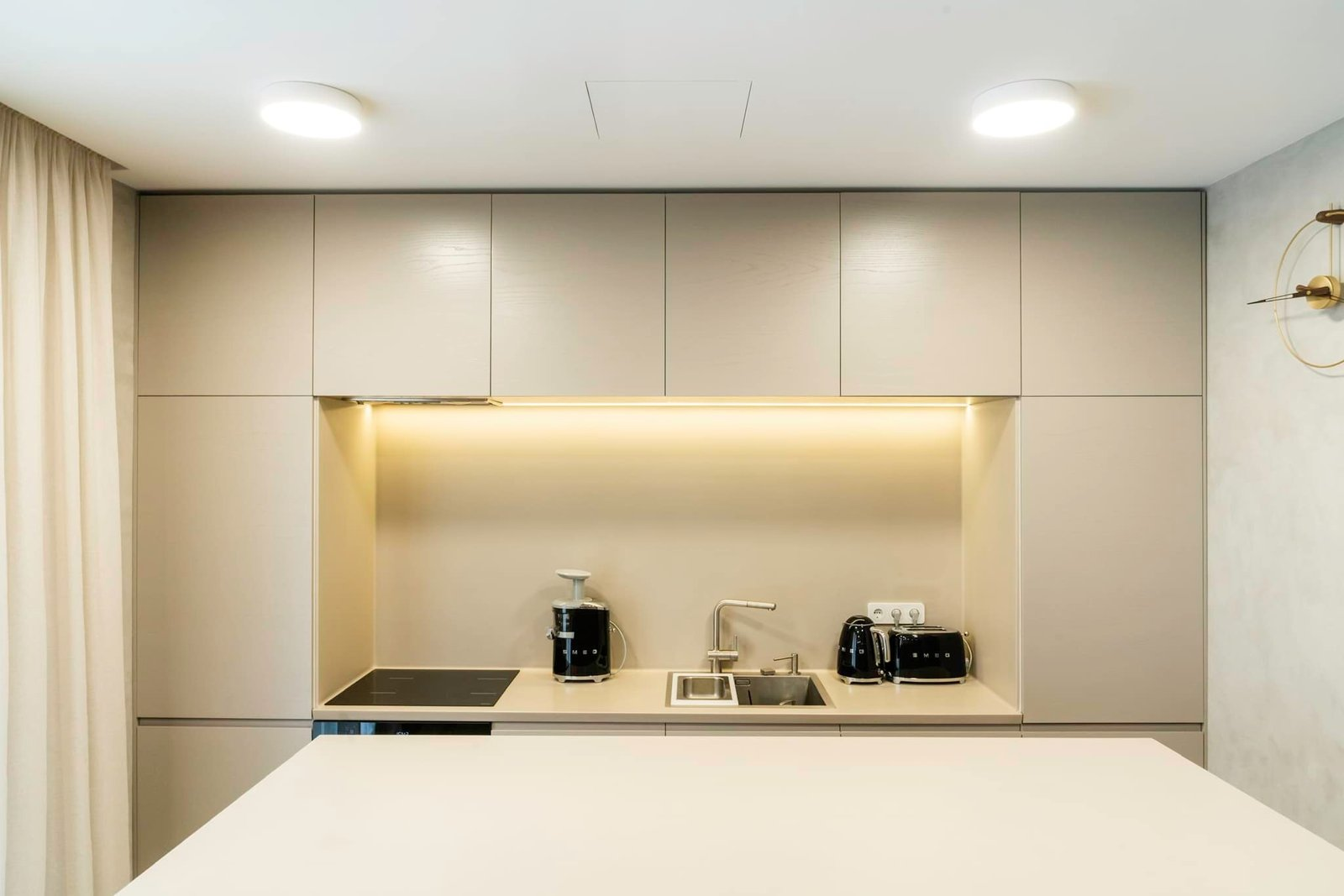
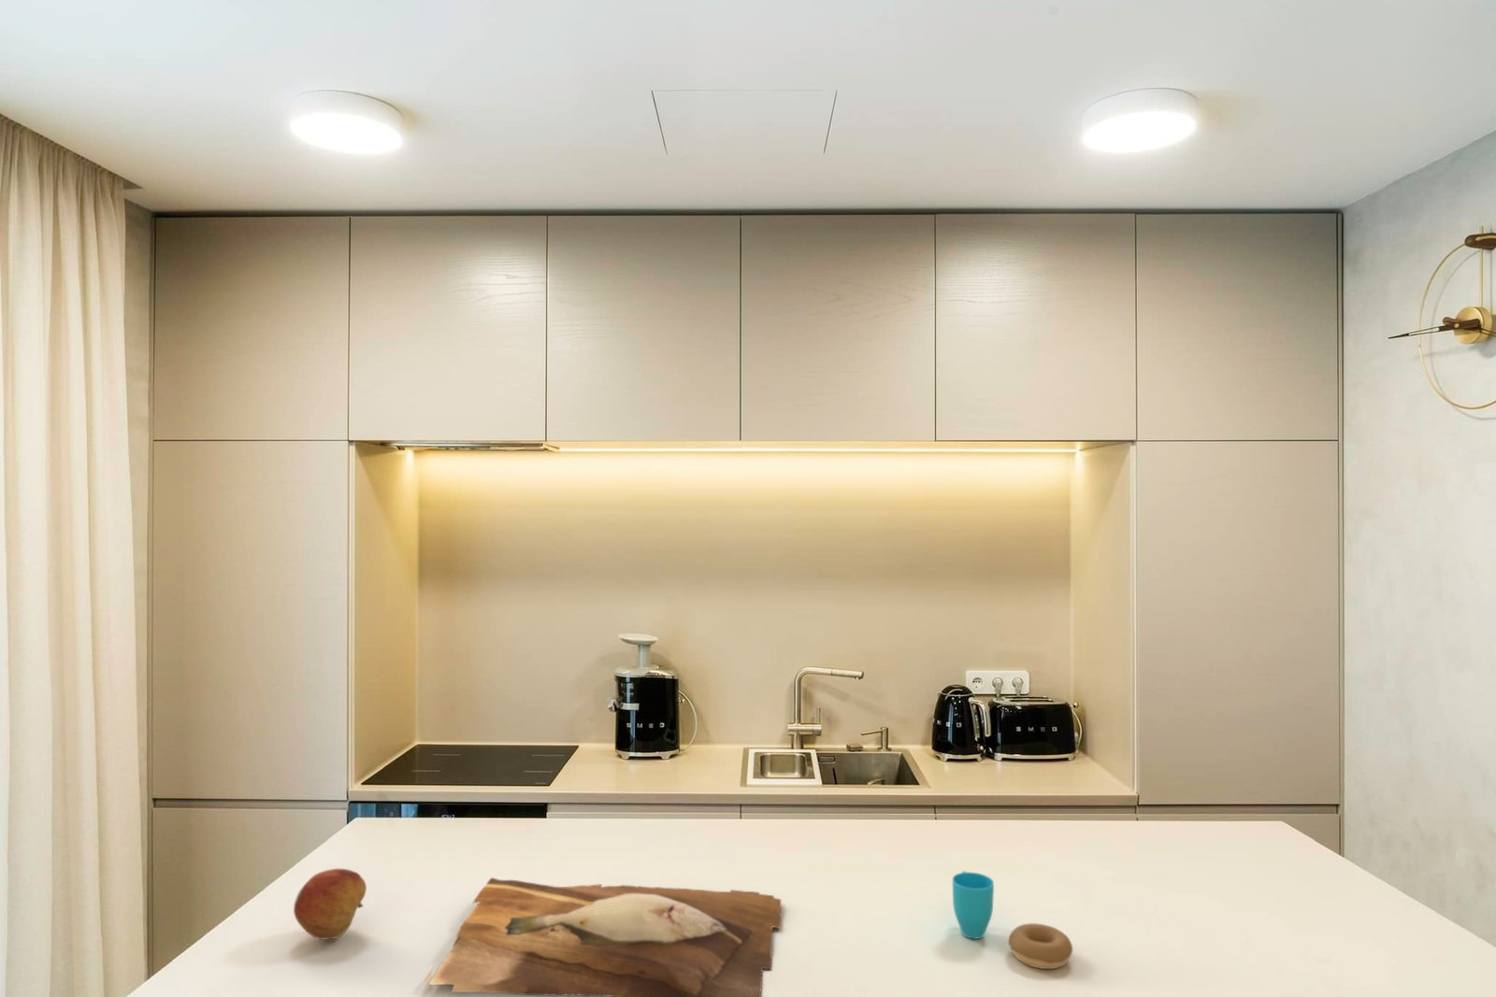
+ cup (1016, 927)
+ fruit (331, 904)
+ cutting board (619, 920)
